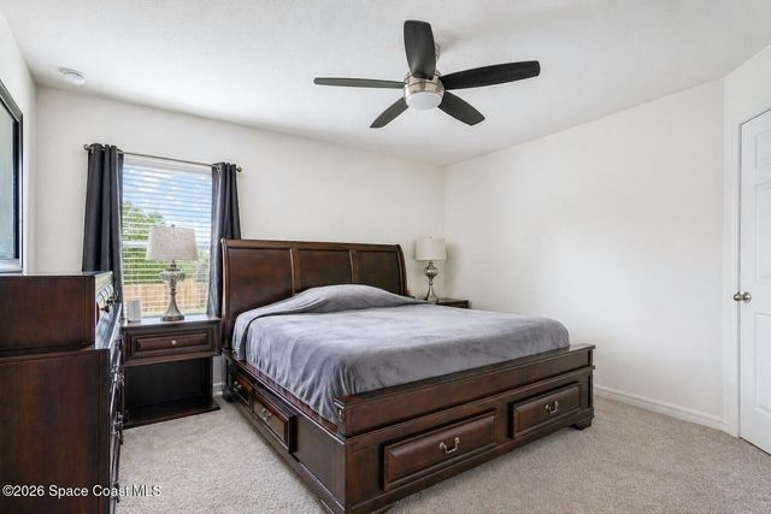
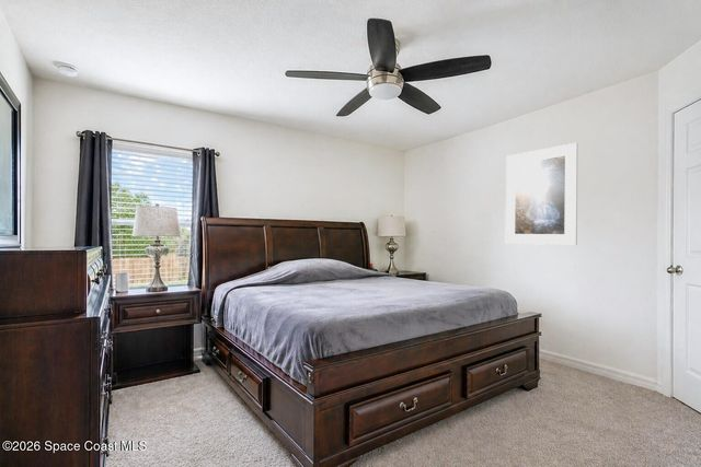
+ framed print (538, 197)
